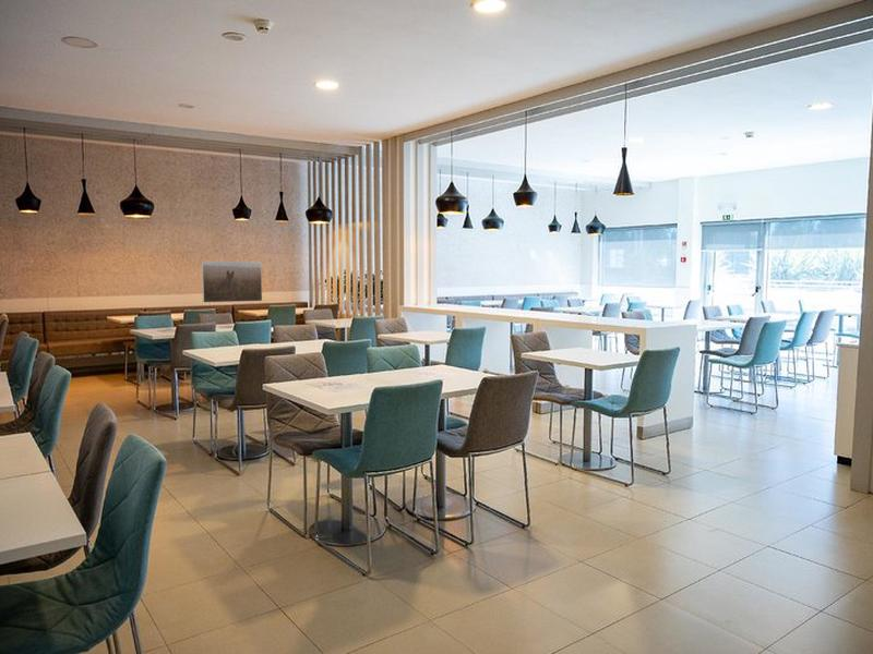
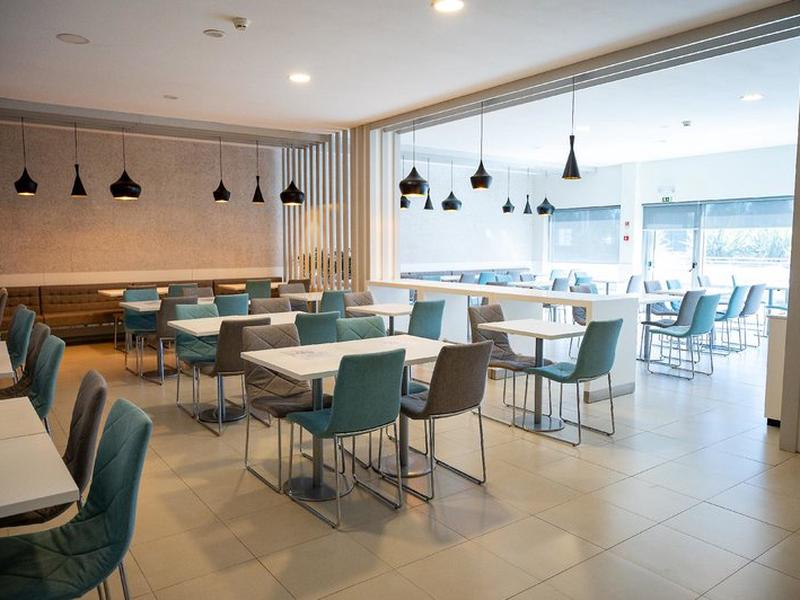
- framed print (232, 281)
